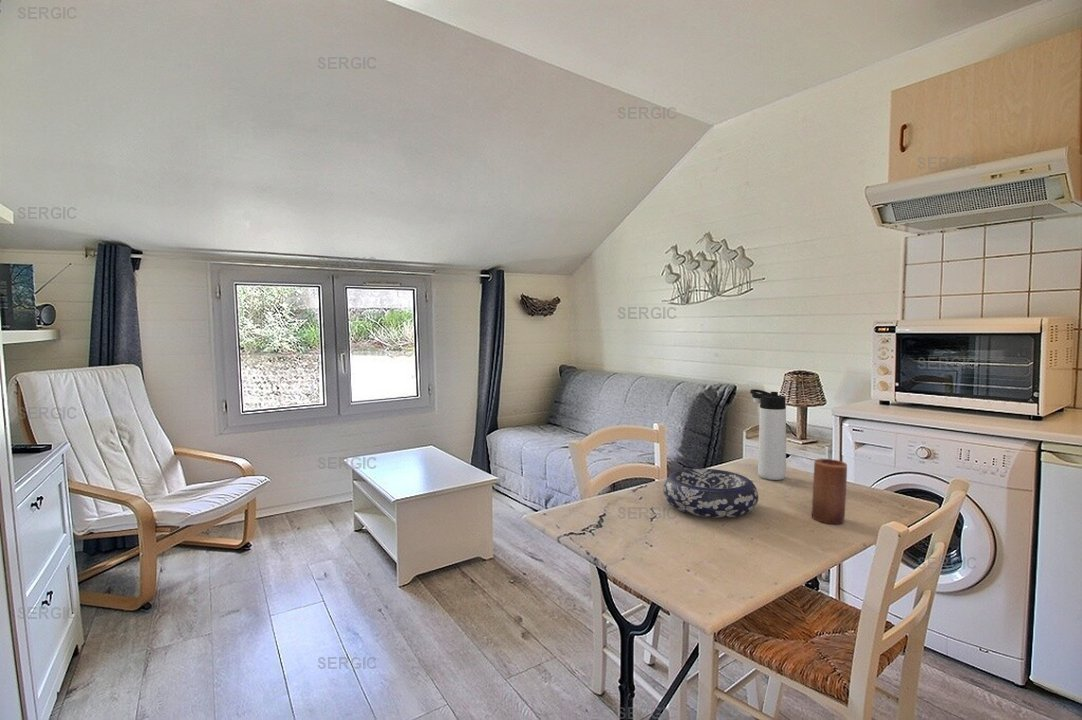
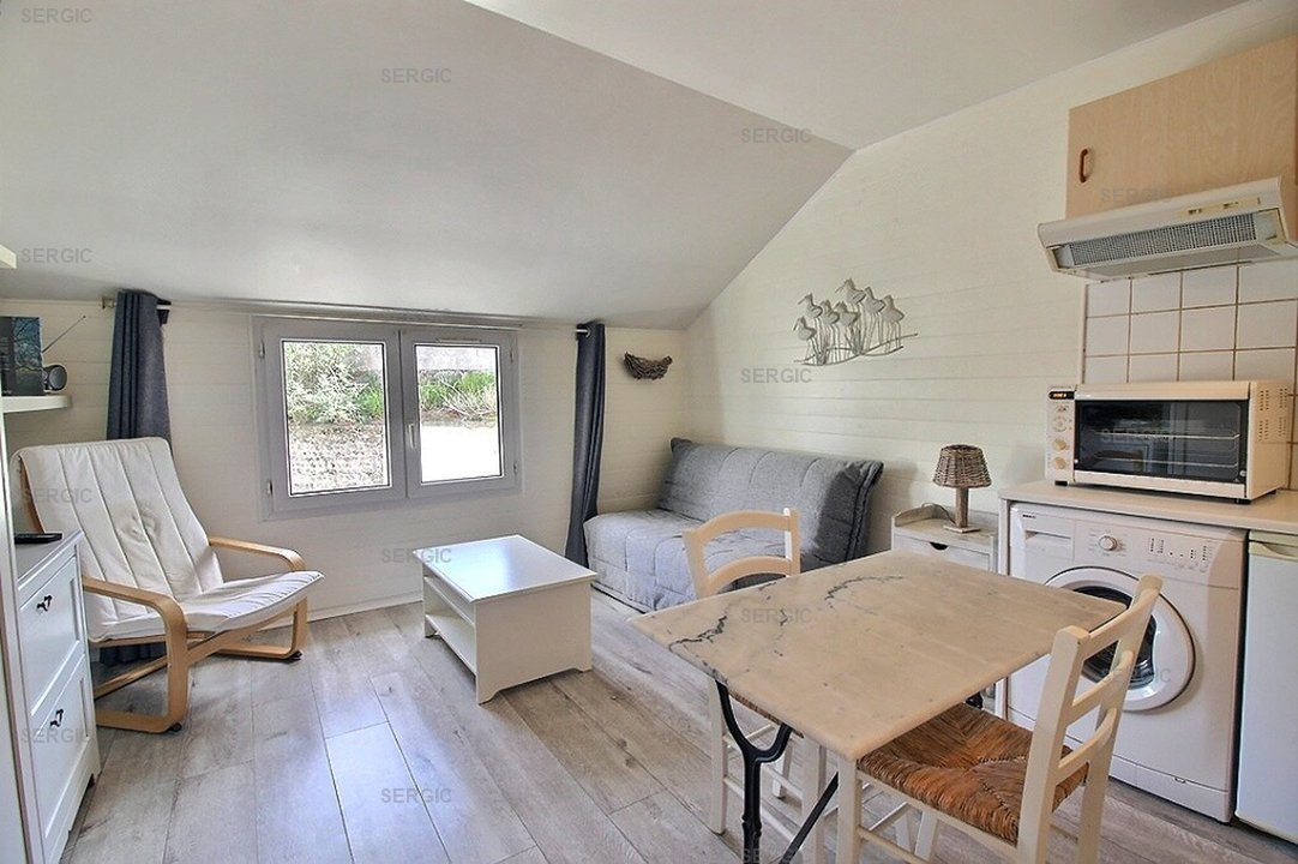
- decorative bowl (709, 492)
- candle (829, 490)
- thermos bottle (767, 433)
